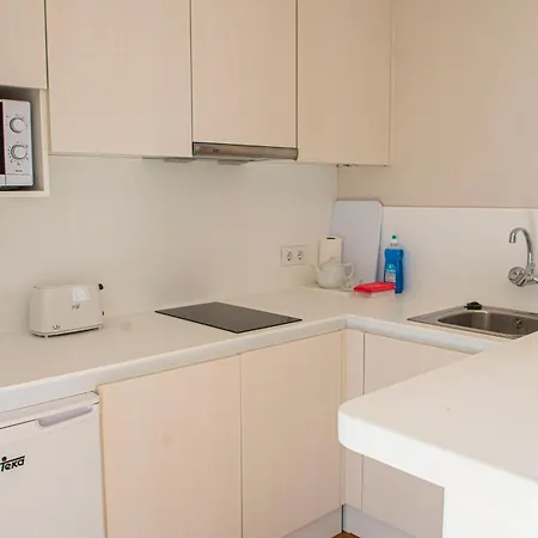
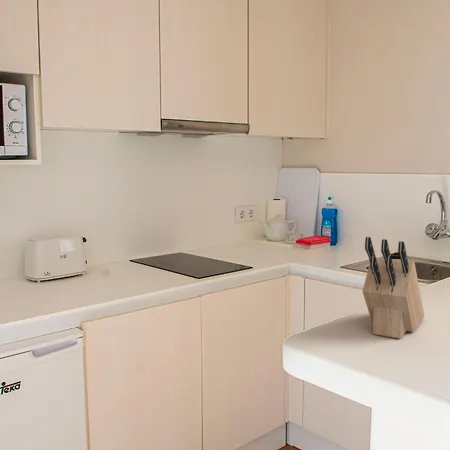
+ knife block (394, 281)
